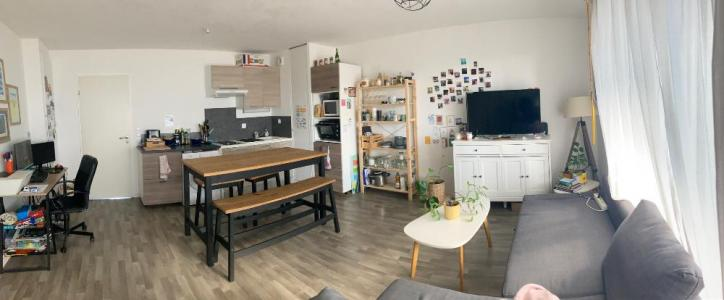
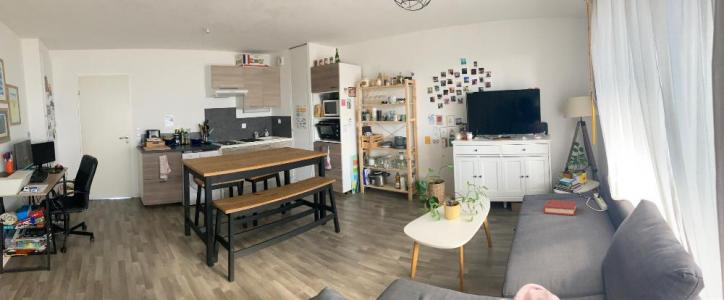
+ hardback book (560, 207)
